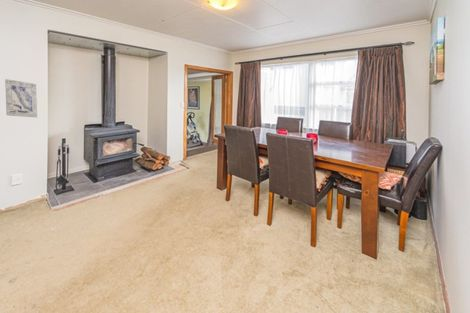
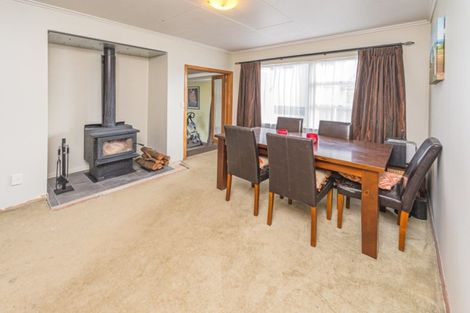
- wall art (21, 99)
